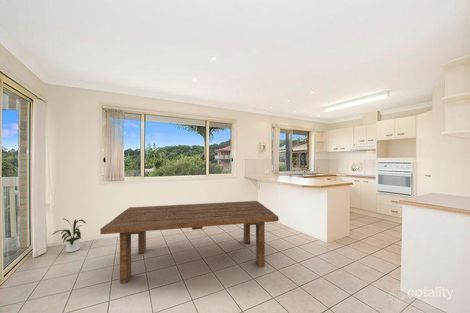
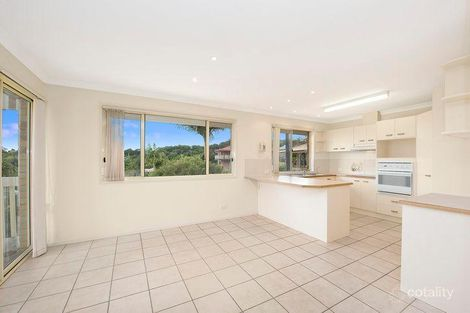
- house plant (72, 233)
- dining table (194, 229)
